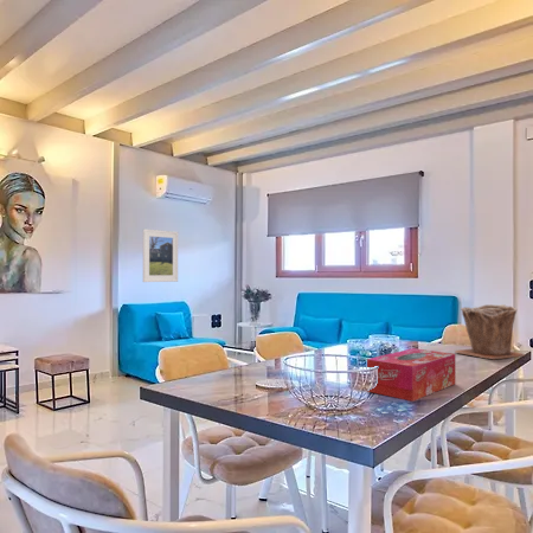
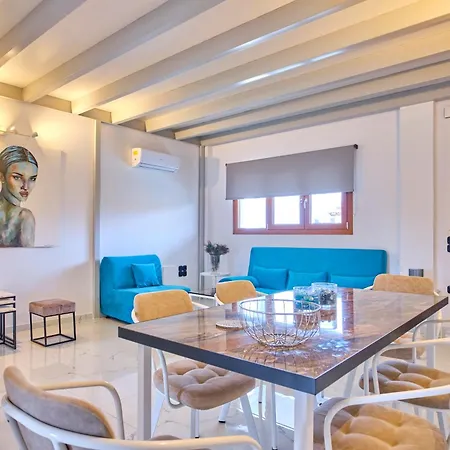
- tissue box (412, 372)
- plant pot (488, 329)
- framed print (160, 256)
